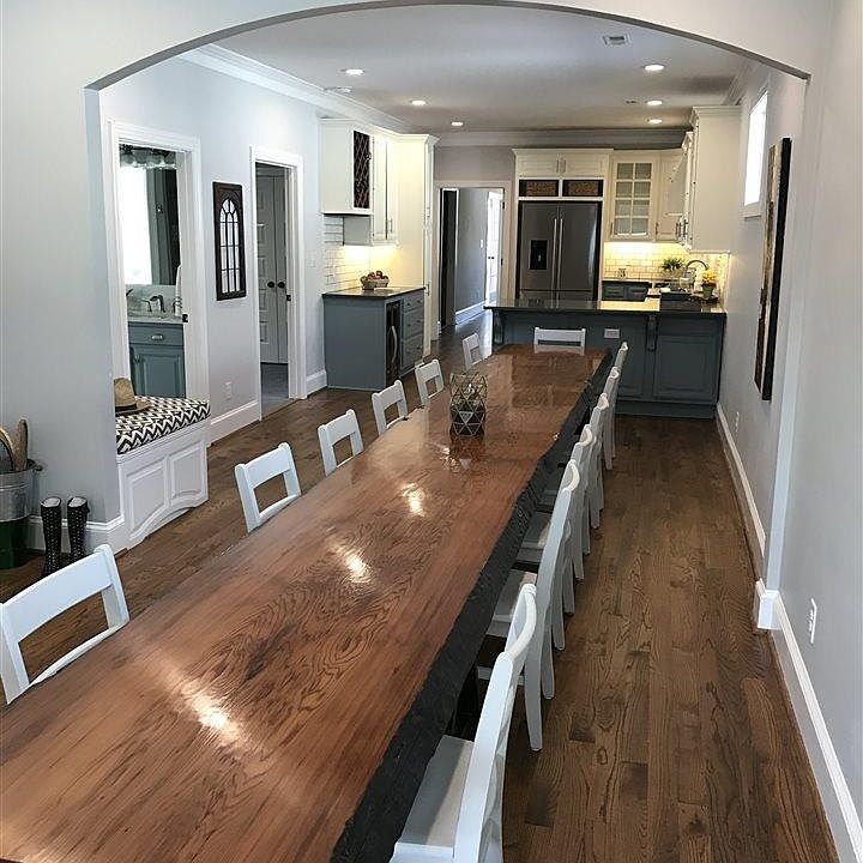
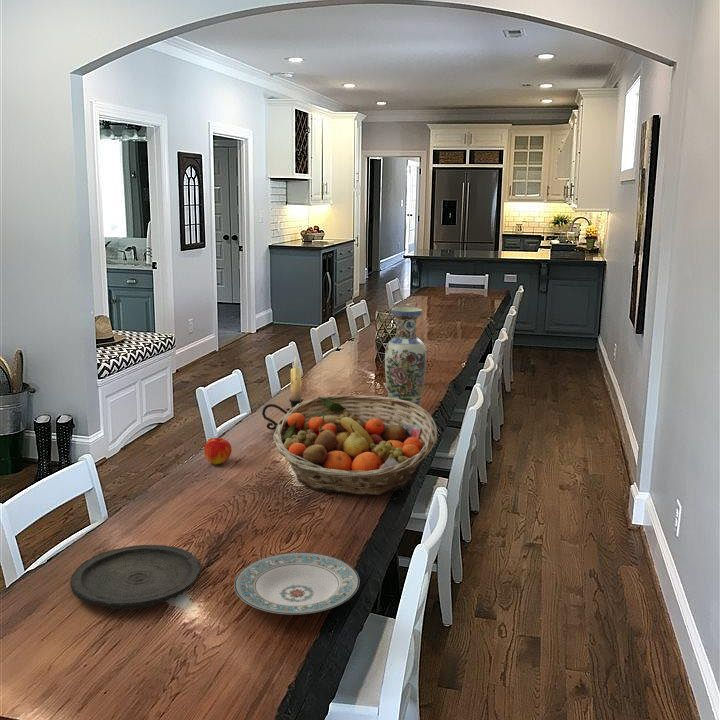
+ apple (218, 450)
+ plate (137, 576)
+ fruit basket (354, 443)
+ vase (405, 359)
+ plate (297, 587)
+ candle holder (290, 392)
